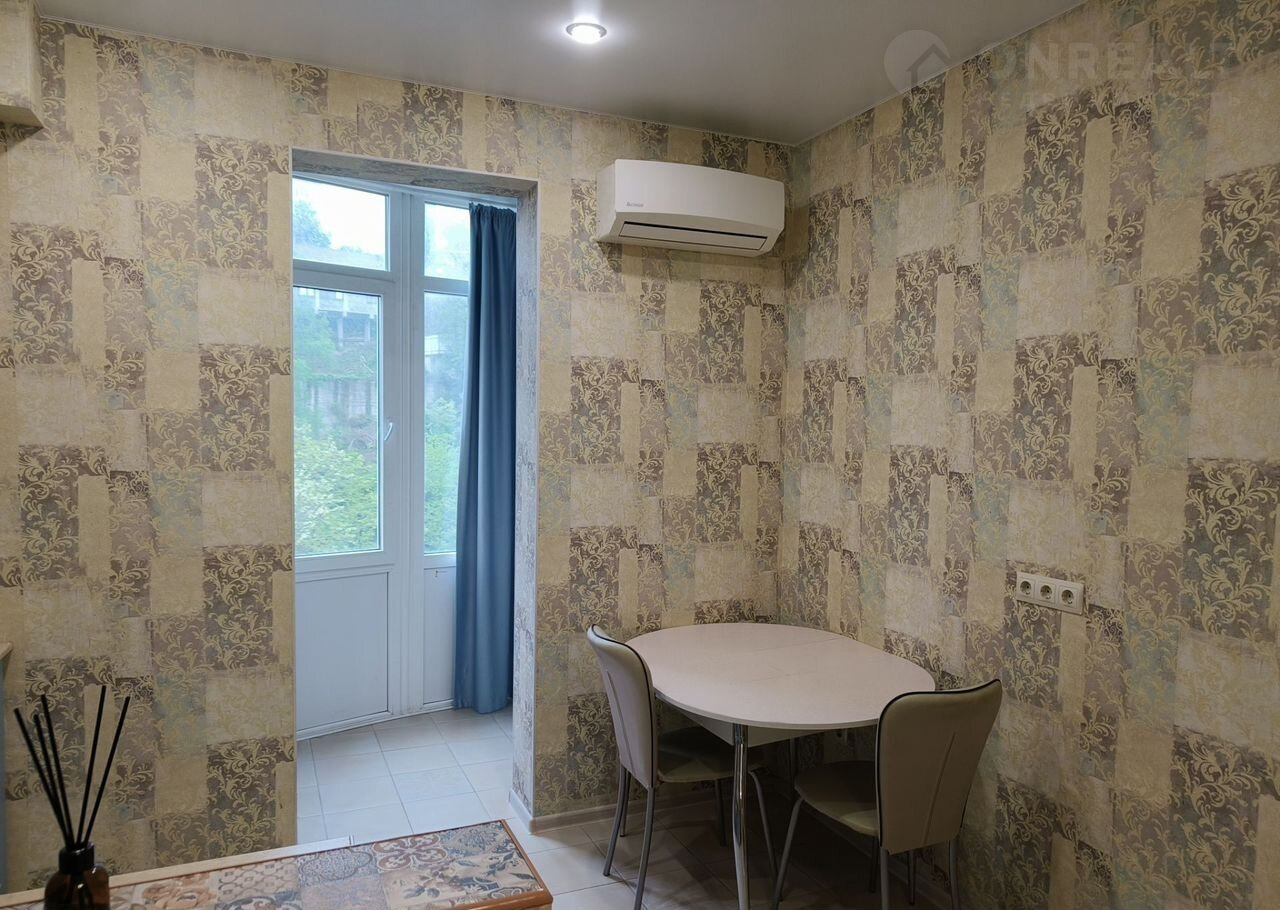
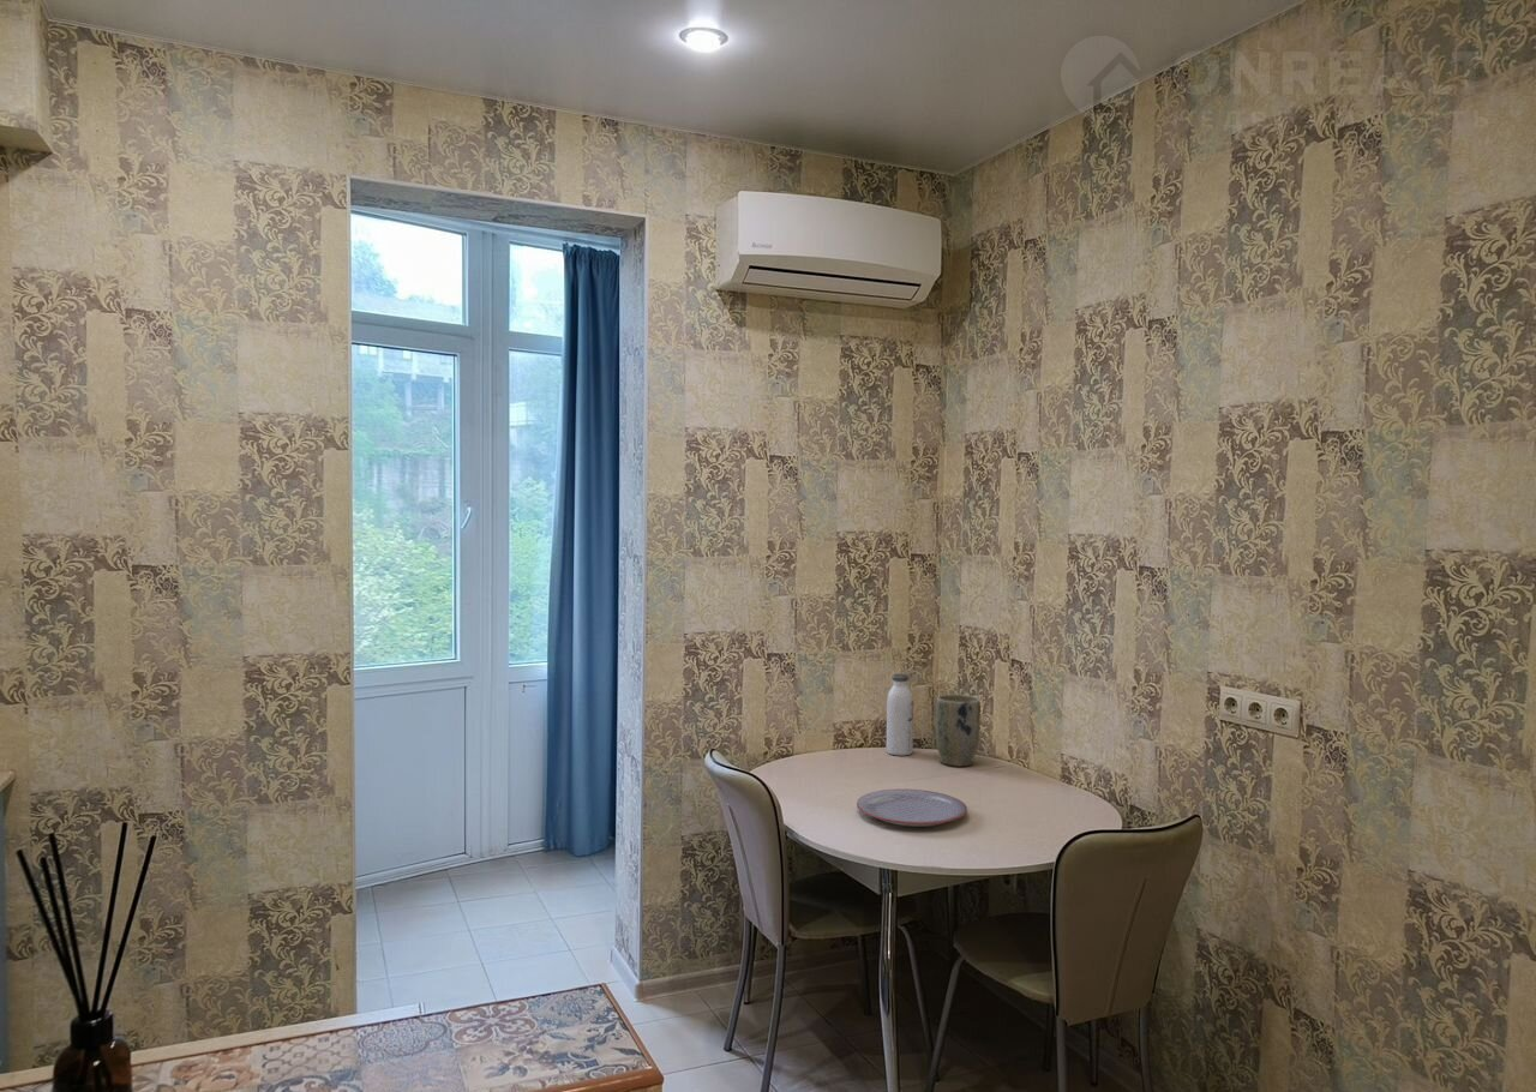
+ water bottle (899, 713)
+ plate (911, 809)
+ plant pot (956, 730)
